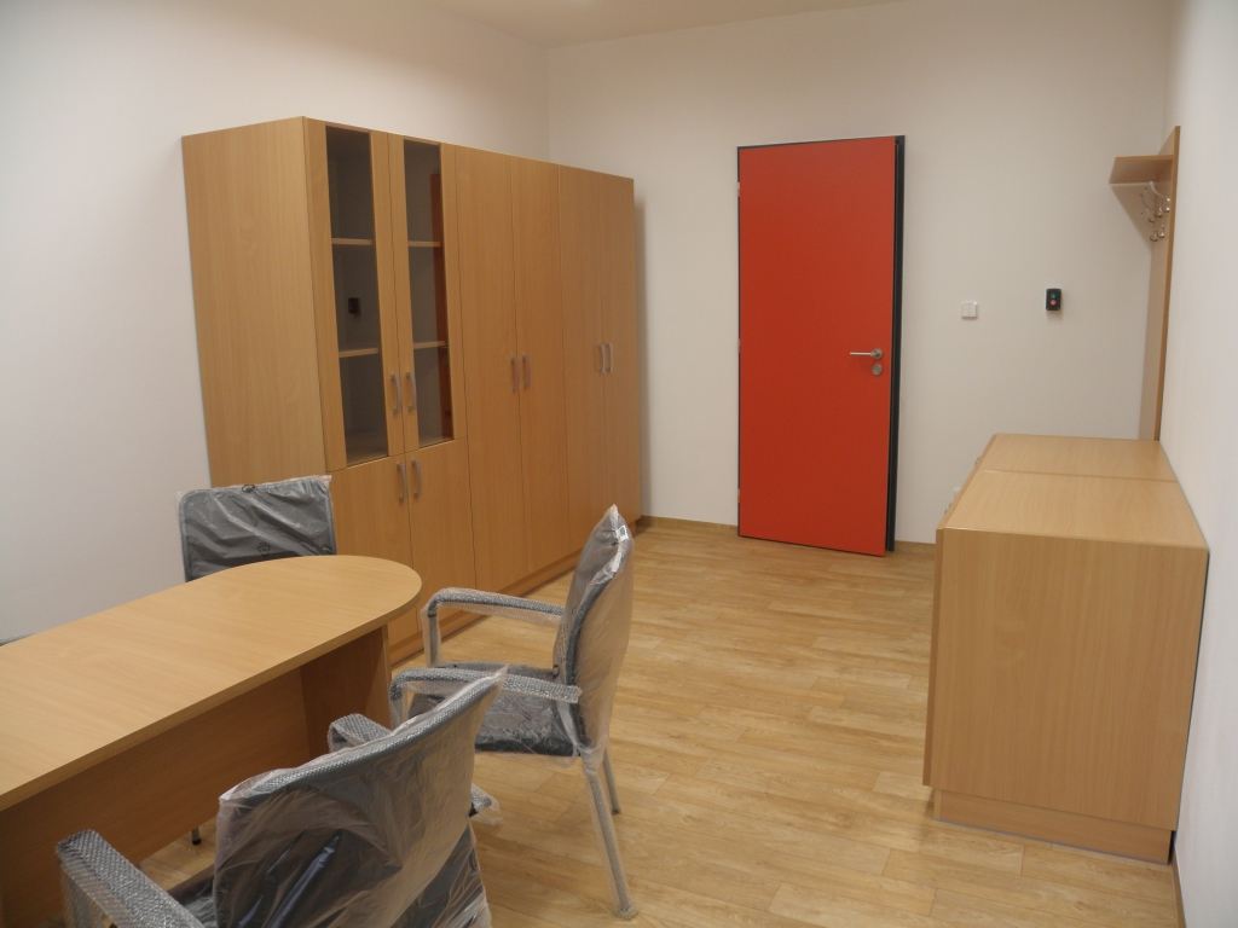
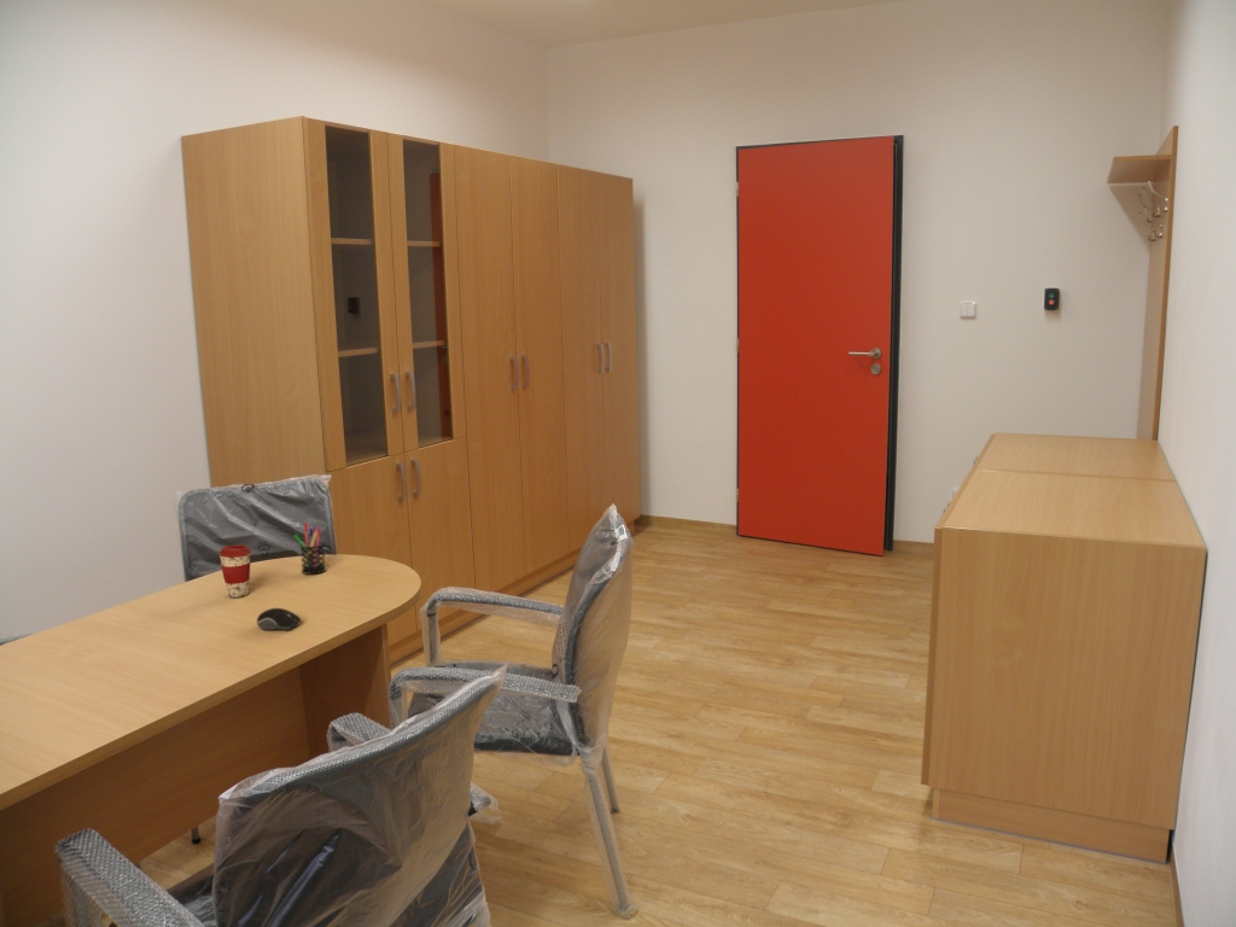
+ computer mouse (276, 617)
+ coffee cup (235, 571)
+ pen holder (309, 548)
